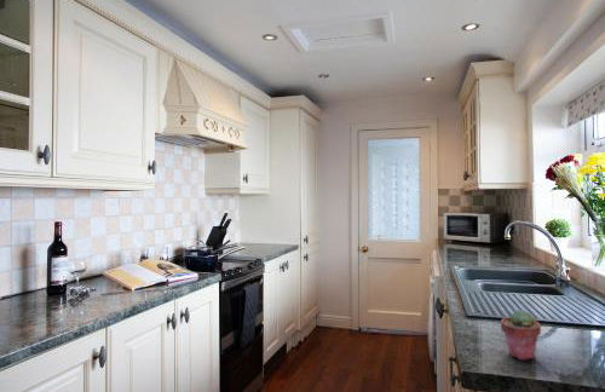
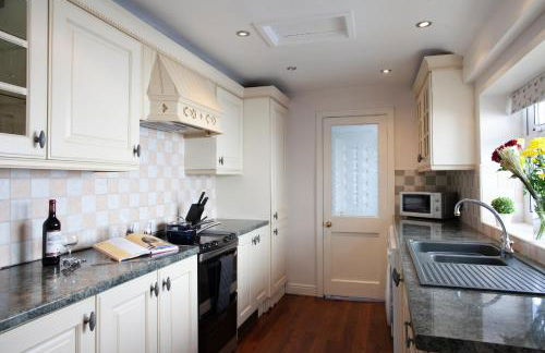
- potted succulent (520, 332)
